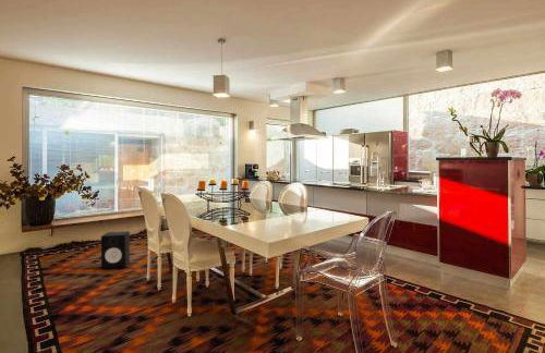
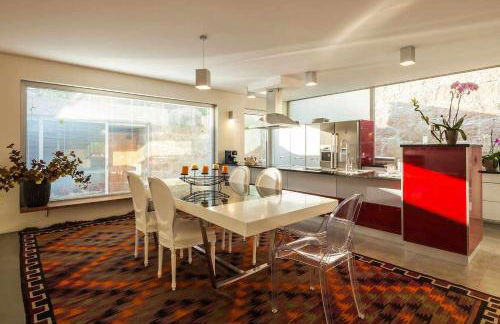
- speaker (116, 248)
